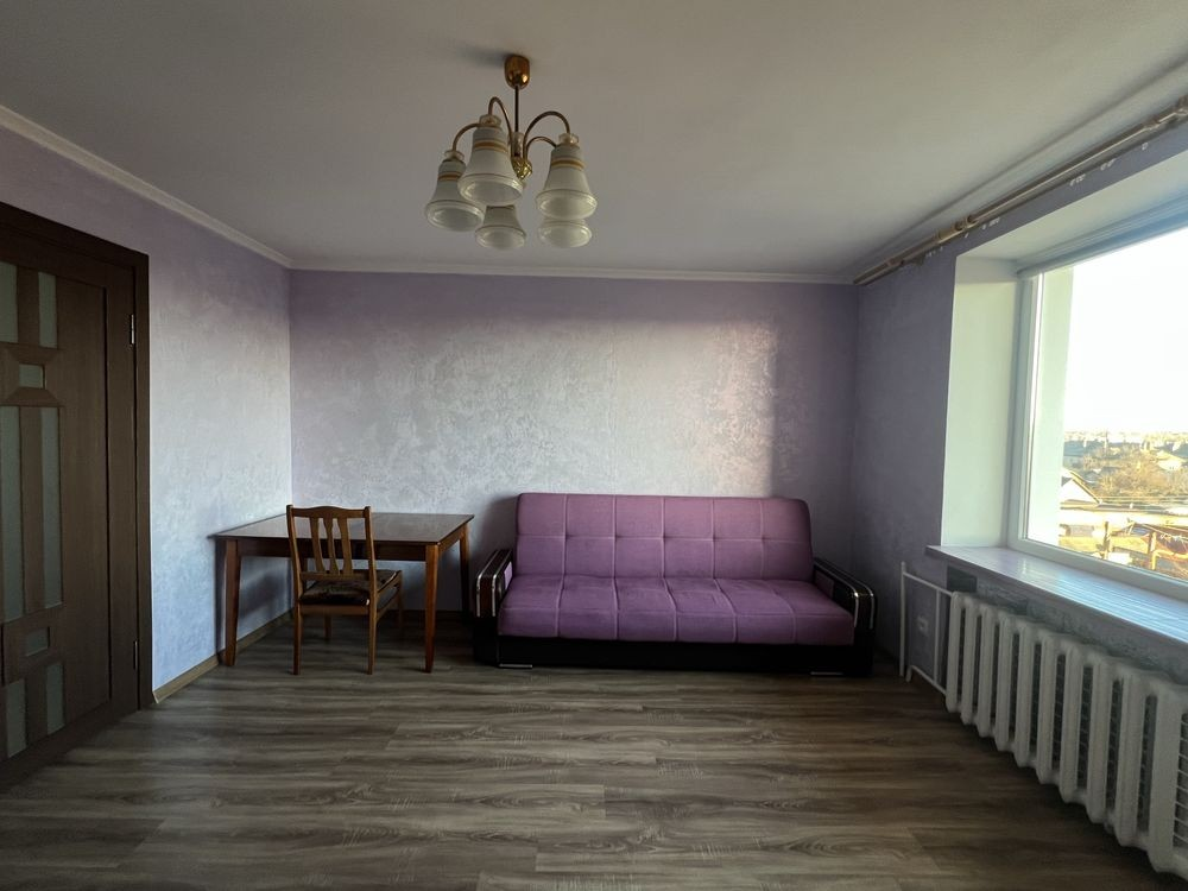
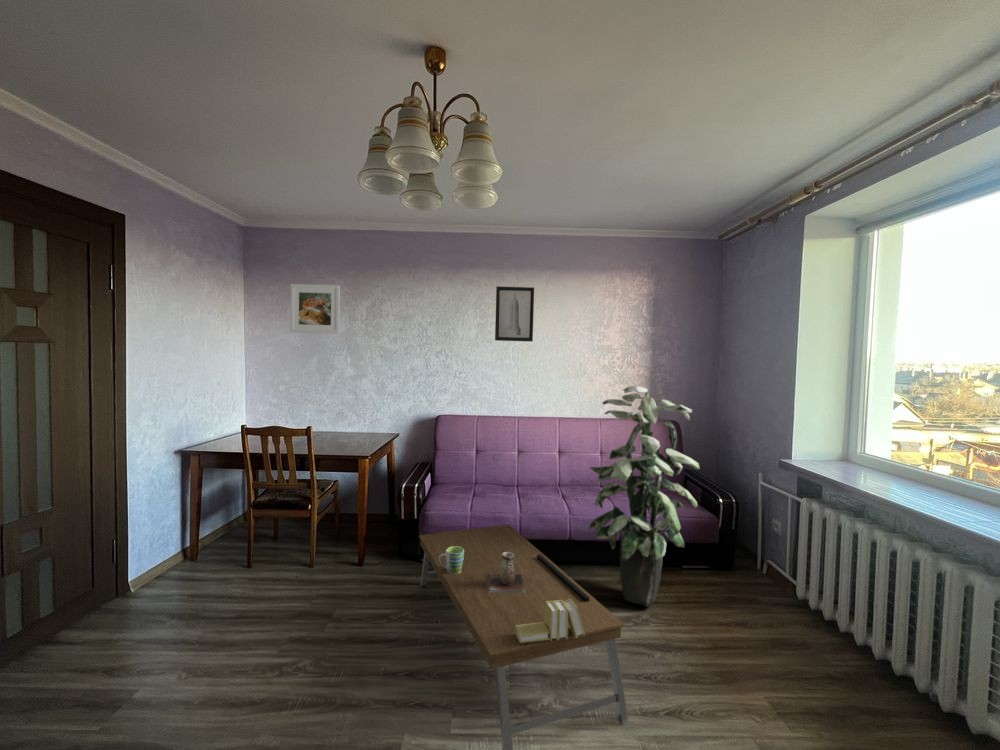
+ books (550, 615)
+ coffee table (501, 603)
+ indoor plant (638, 491)
+ wall art (514, 314)
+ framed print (315, 308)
+ decorative vase (506, 564)
+ mug (451, 556)
